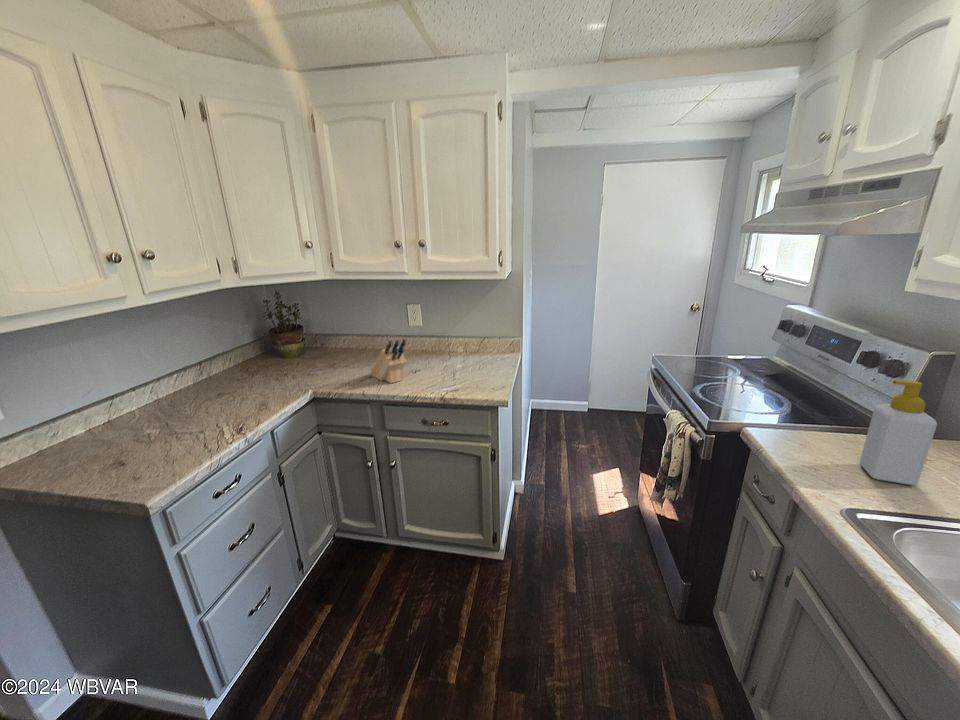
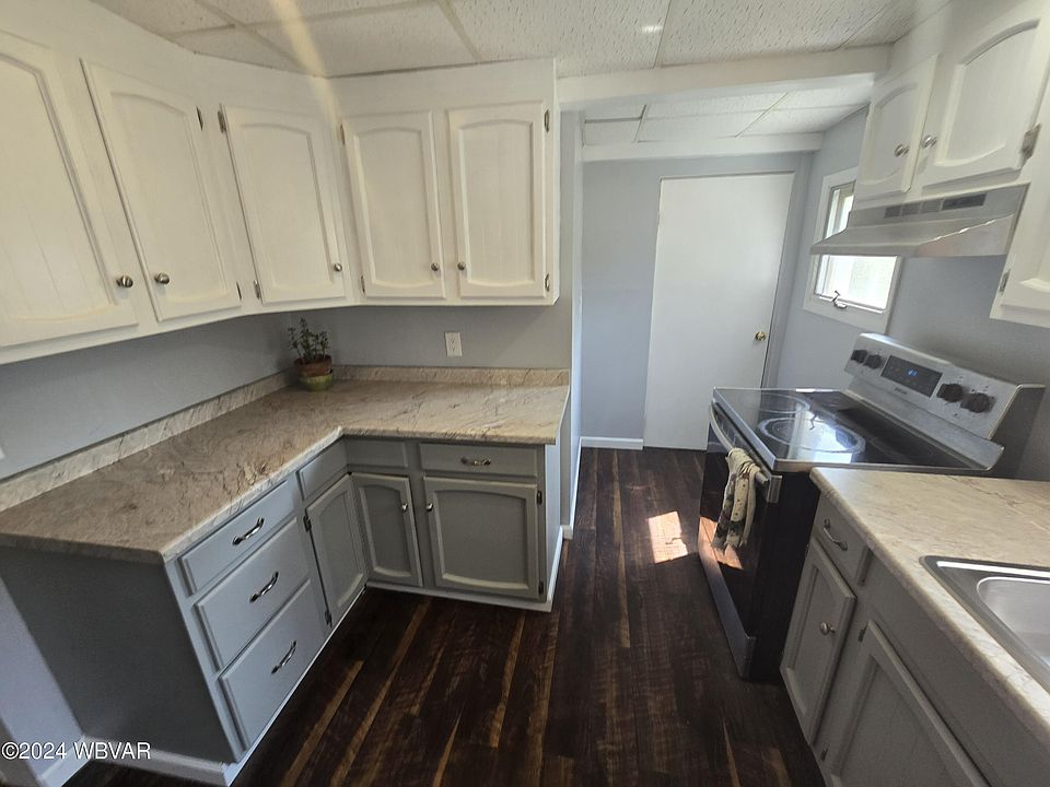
- knife block (388, 357)
- soap bottle (899, 430)
